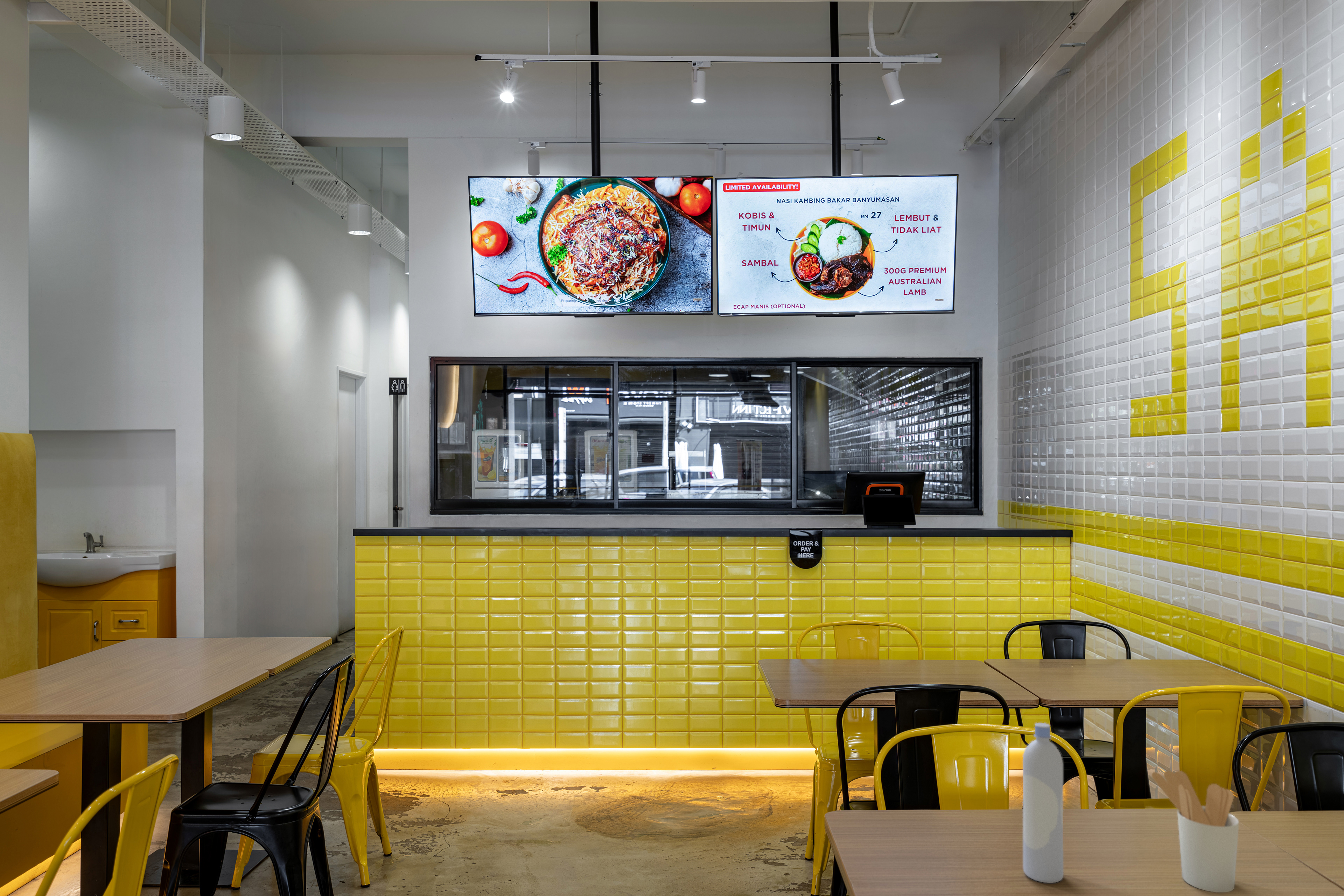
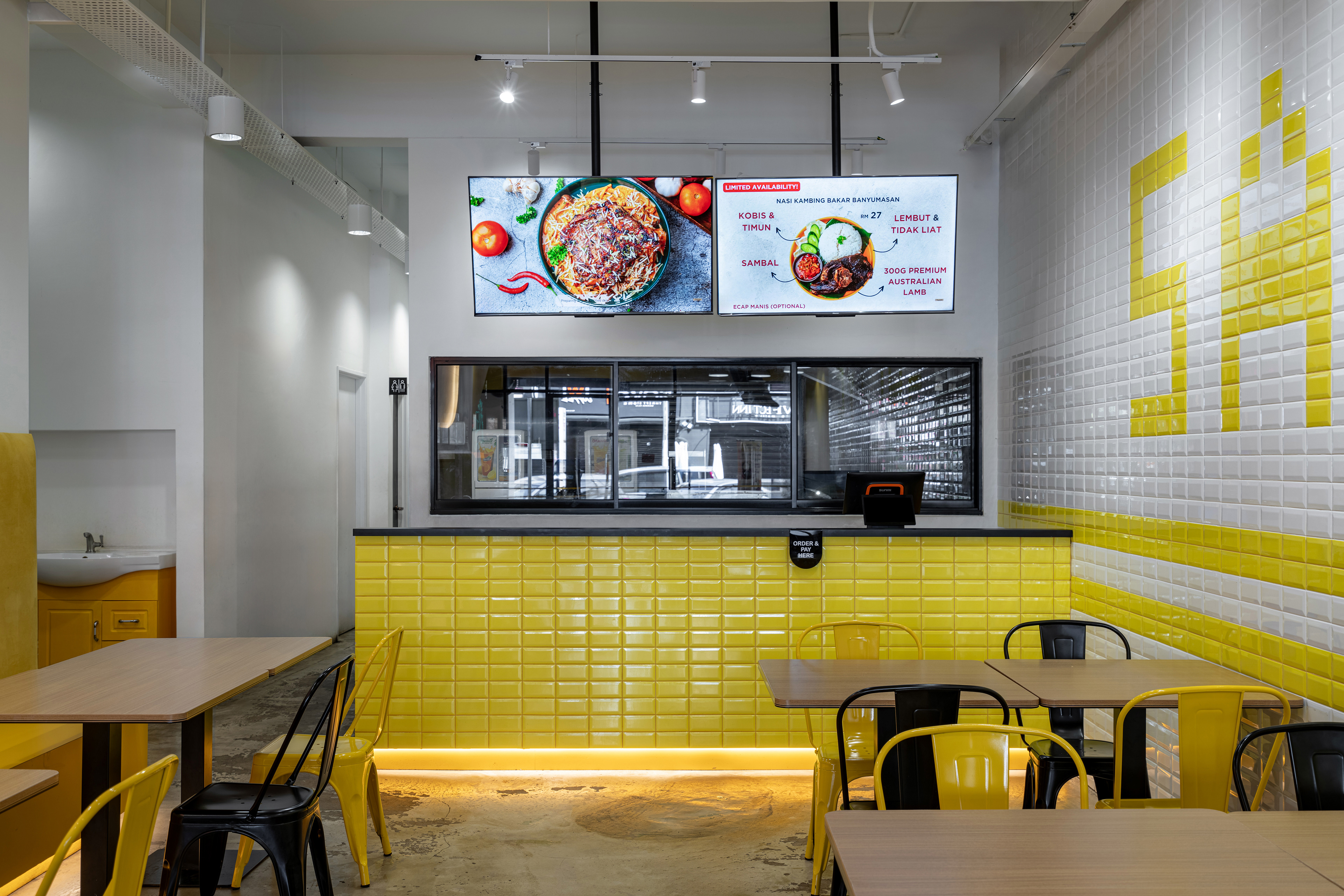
- utensil holder (1195, 827)
- bottle (1043, 800)
